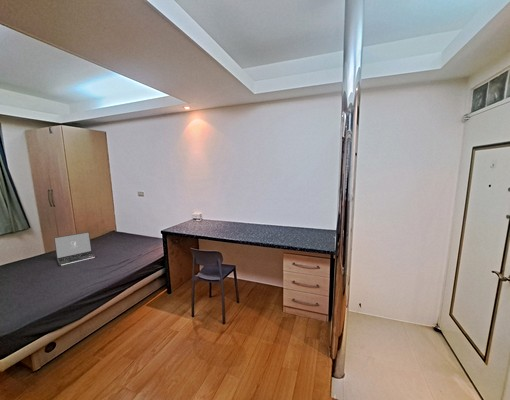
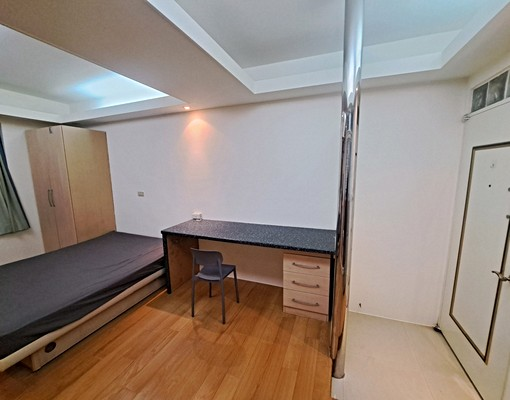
- laptop (75, 247)
